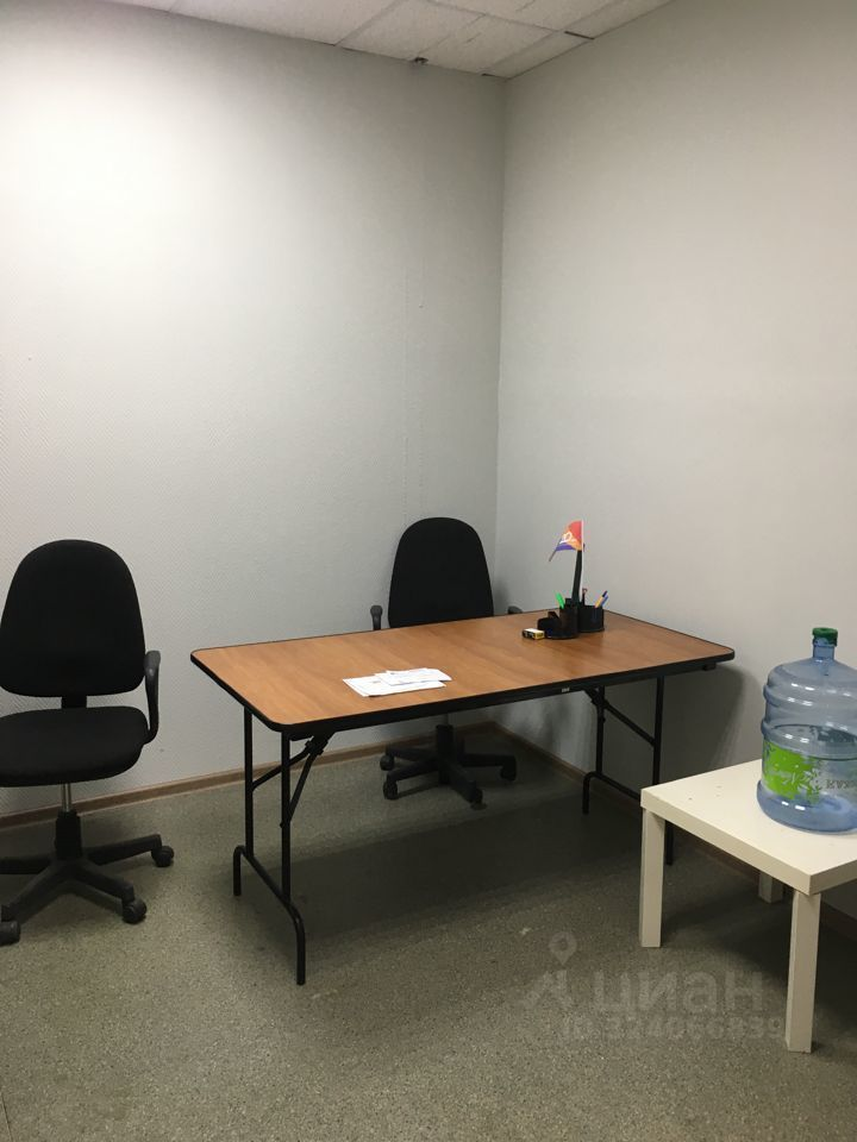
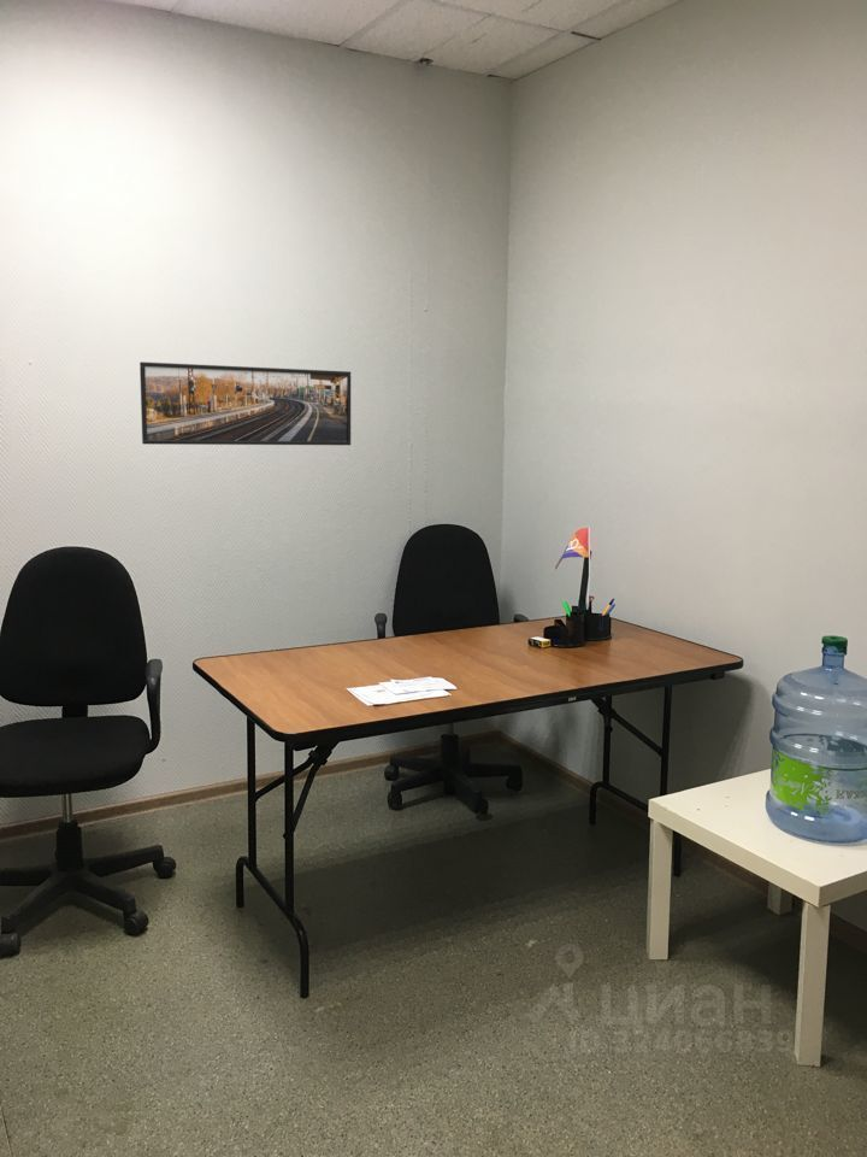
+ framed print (250, 406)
